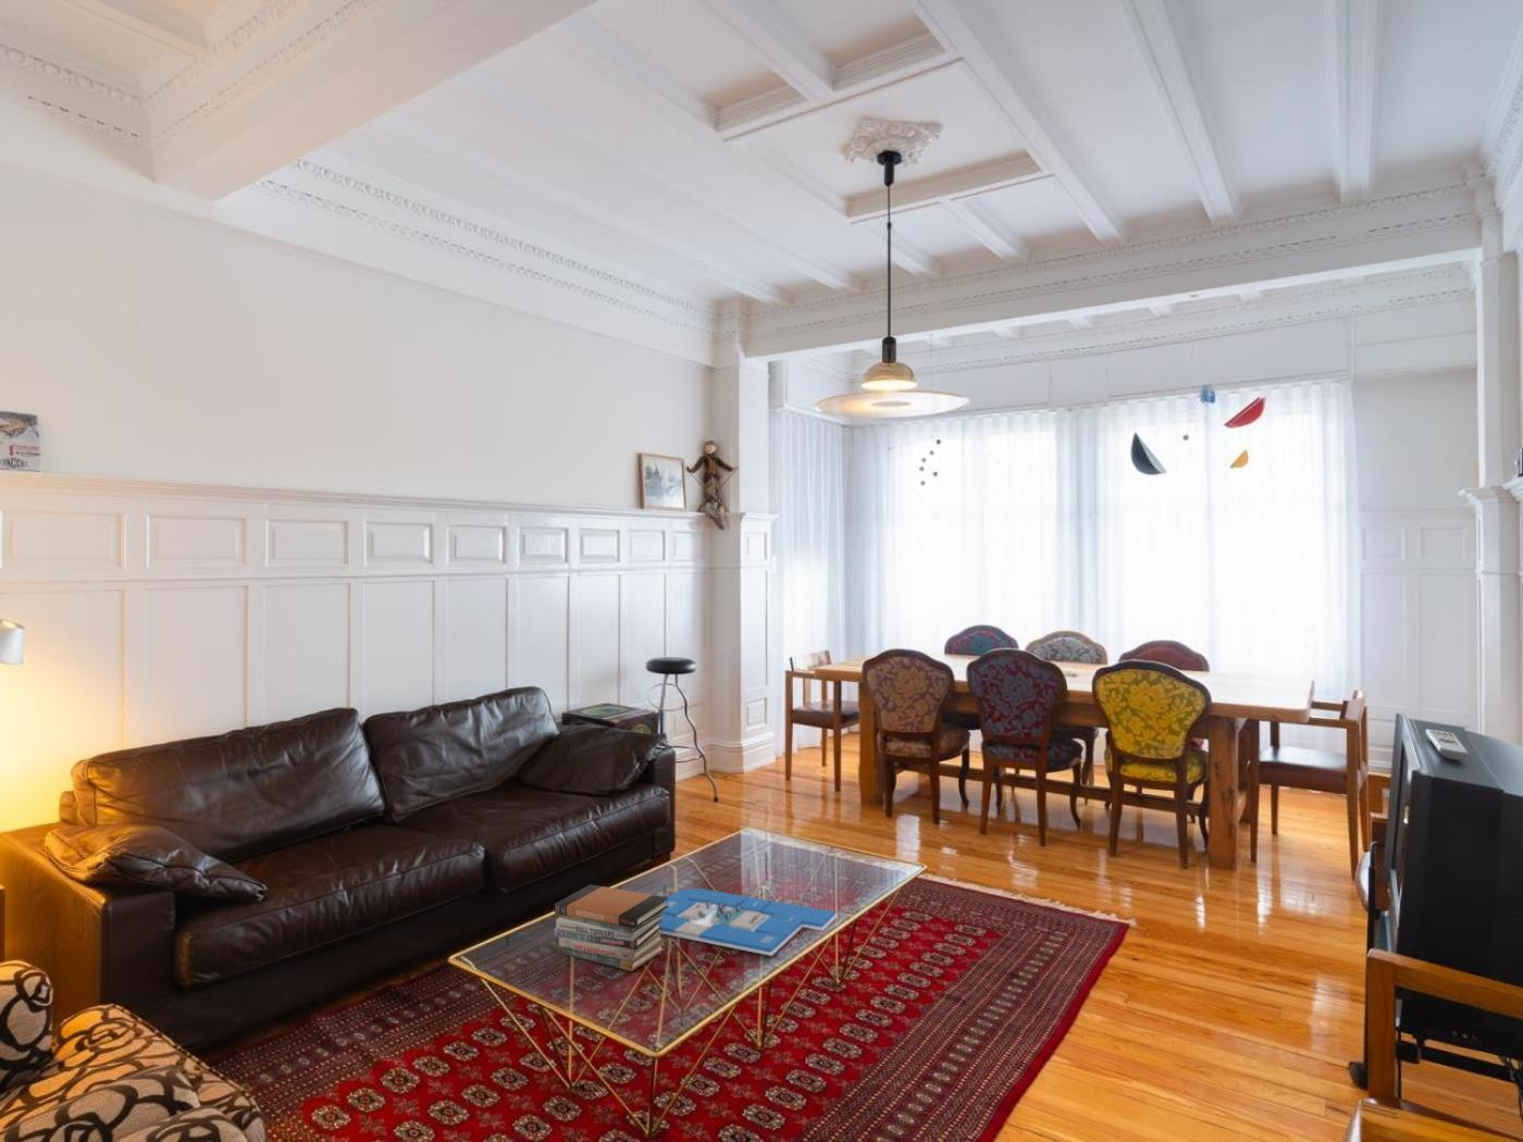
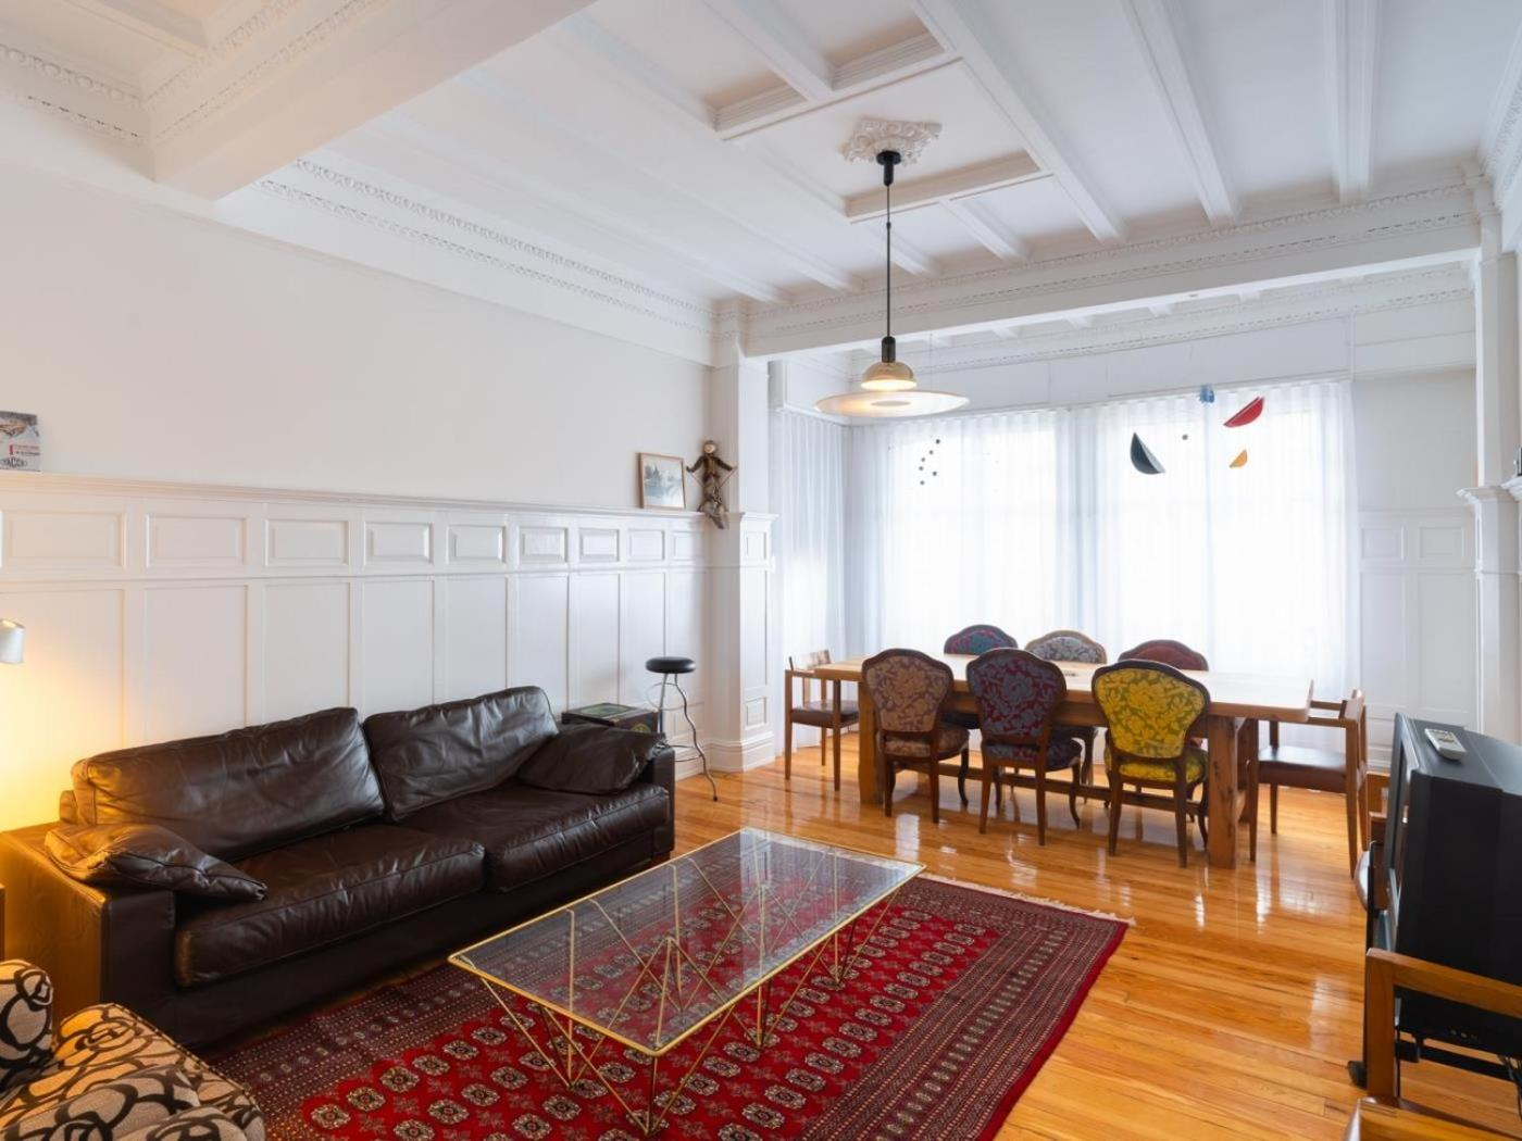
- book stack (610, 926)
- board game (733, 914)
